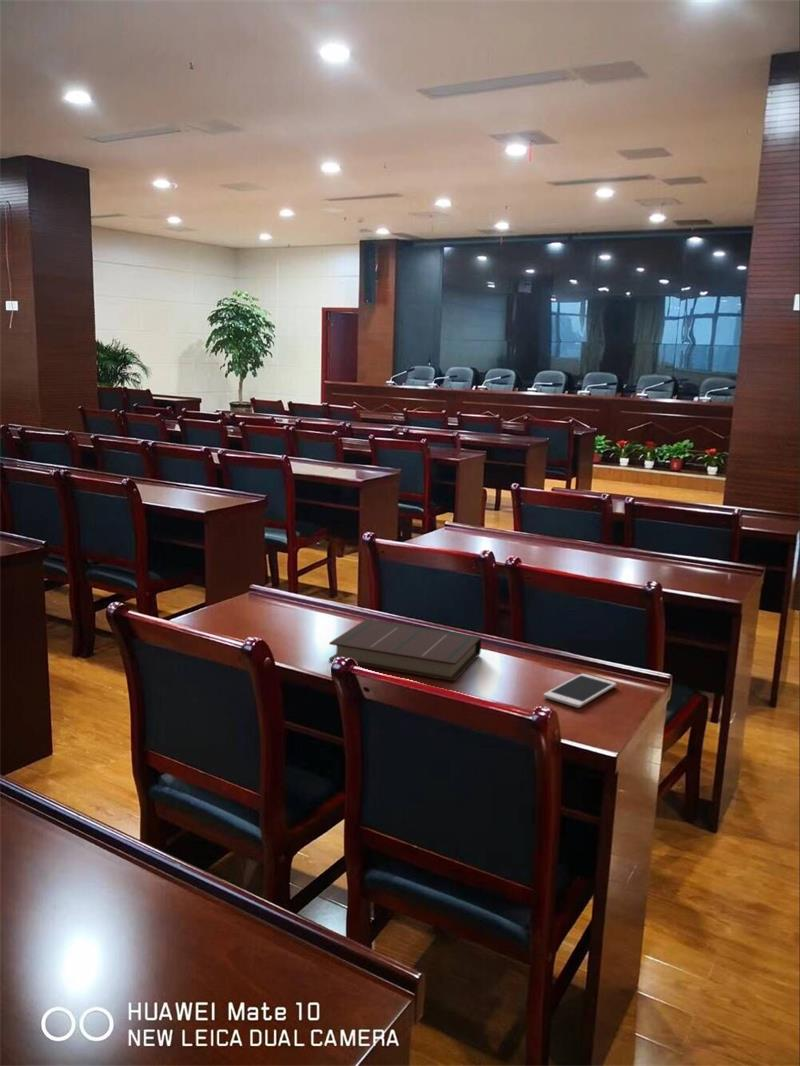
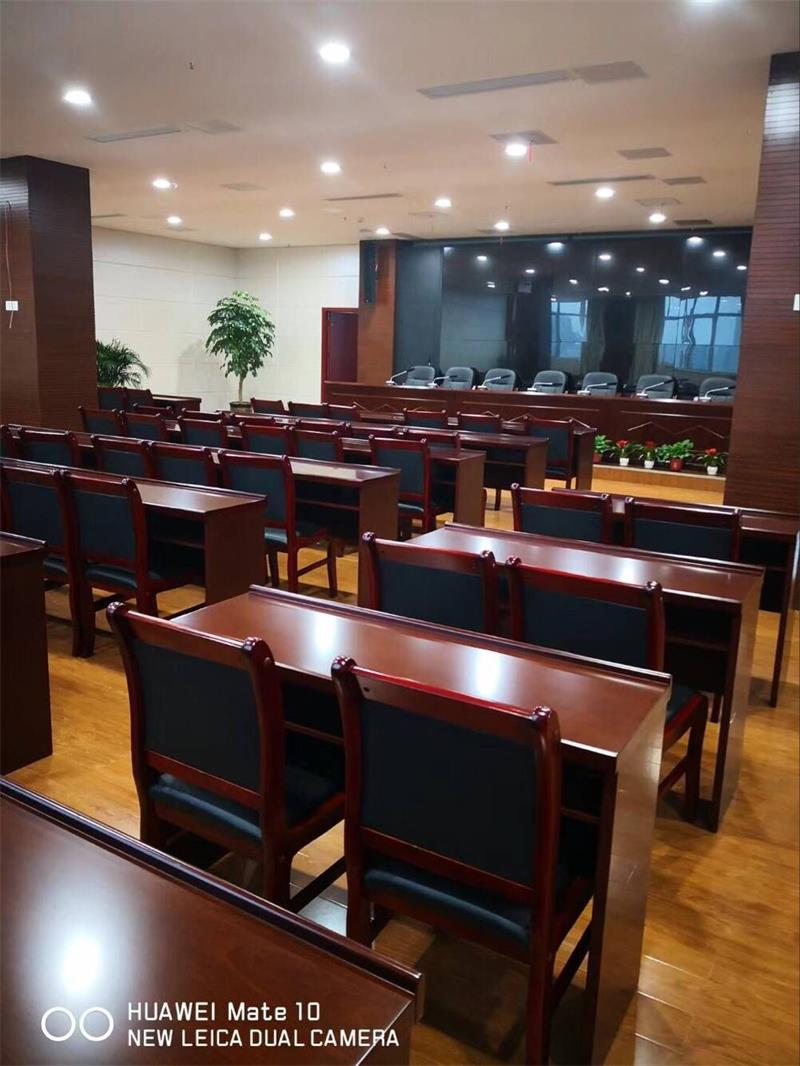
- cell phone (580, 689)
- book (406, 647)
